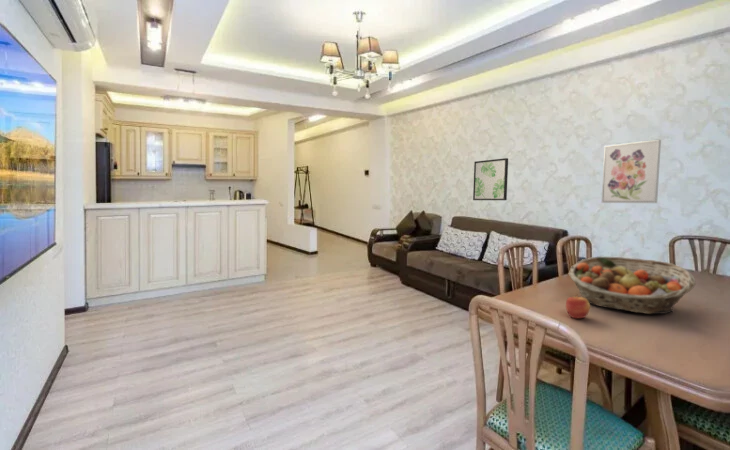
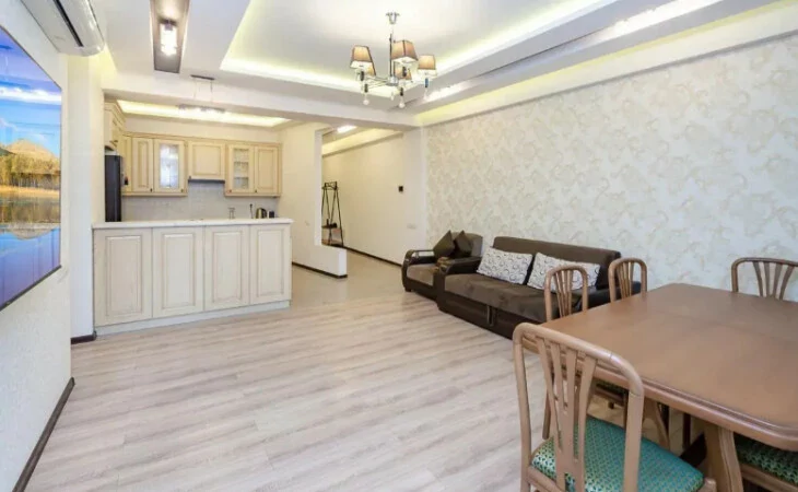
- fruit basket (626, 282)
- apple (578, 305)
- wall art (489, 180)
- wall art (629, 173)
